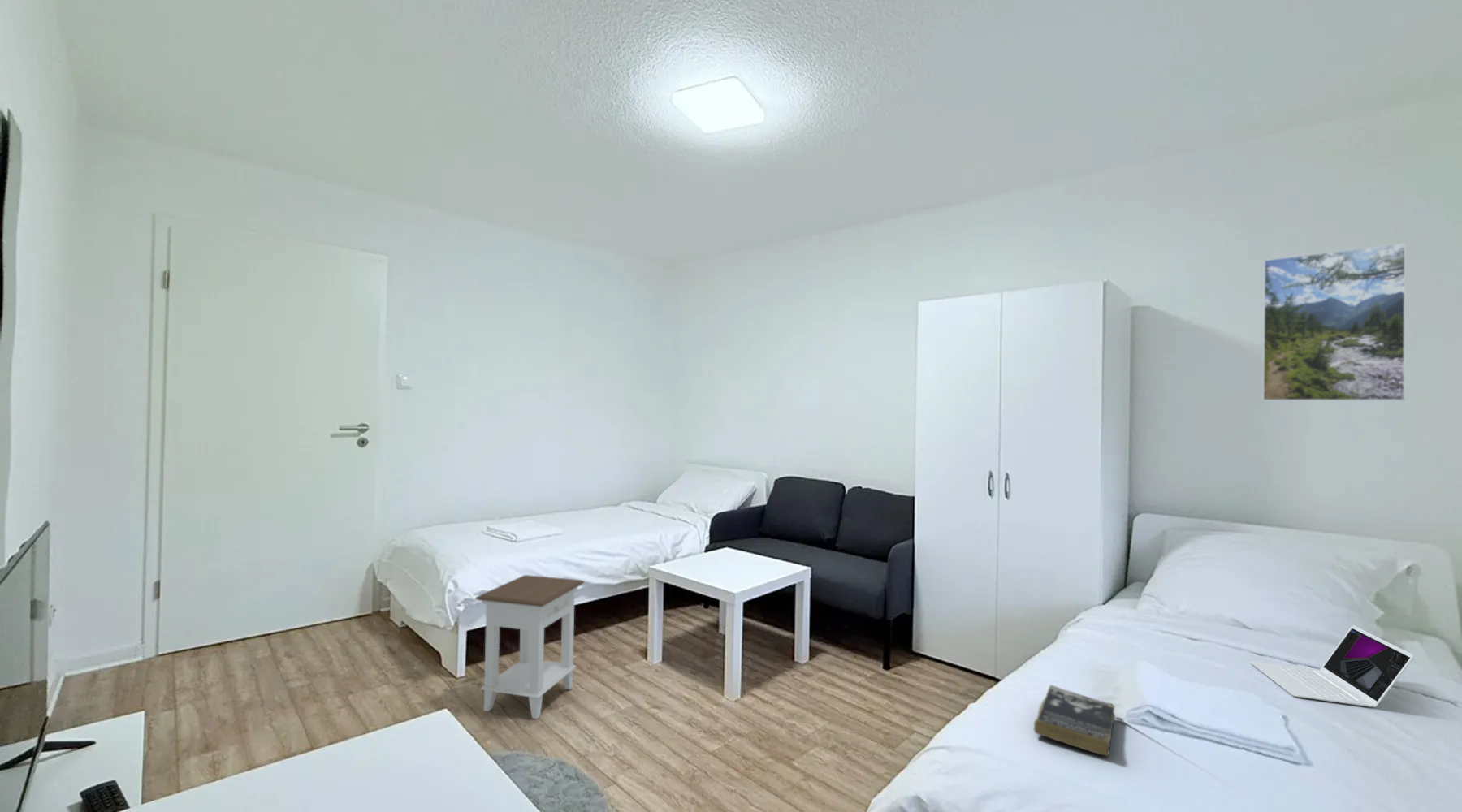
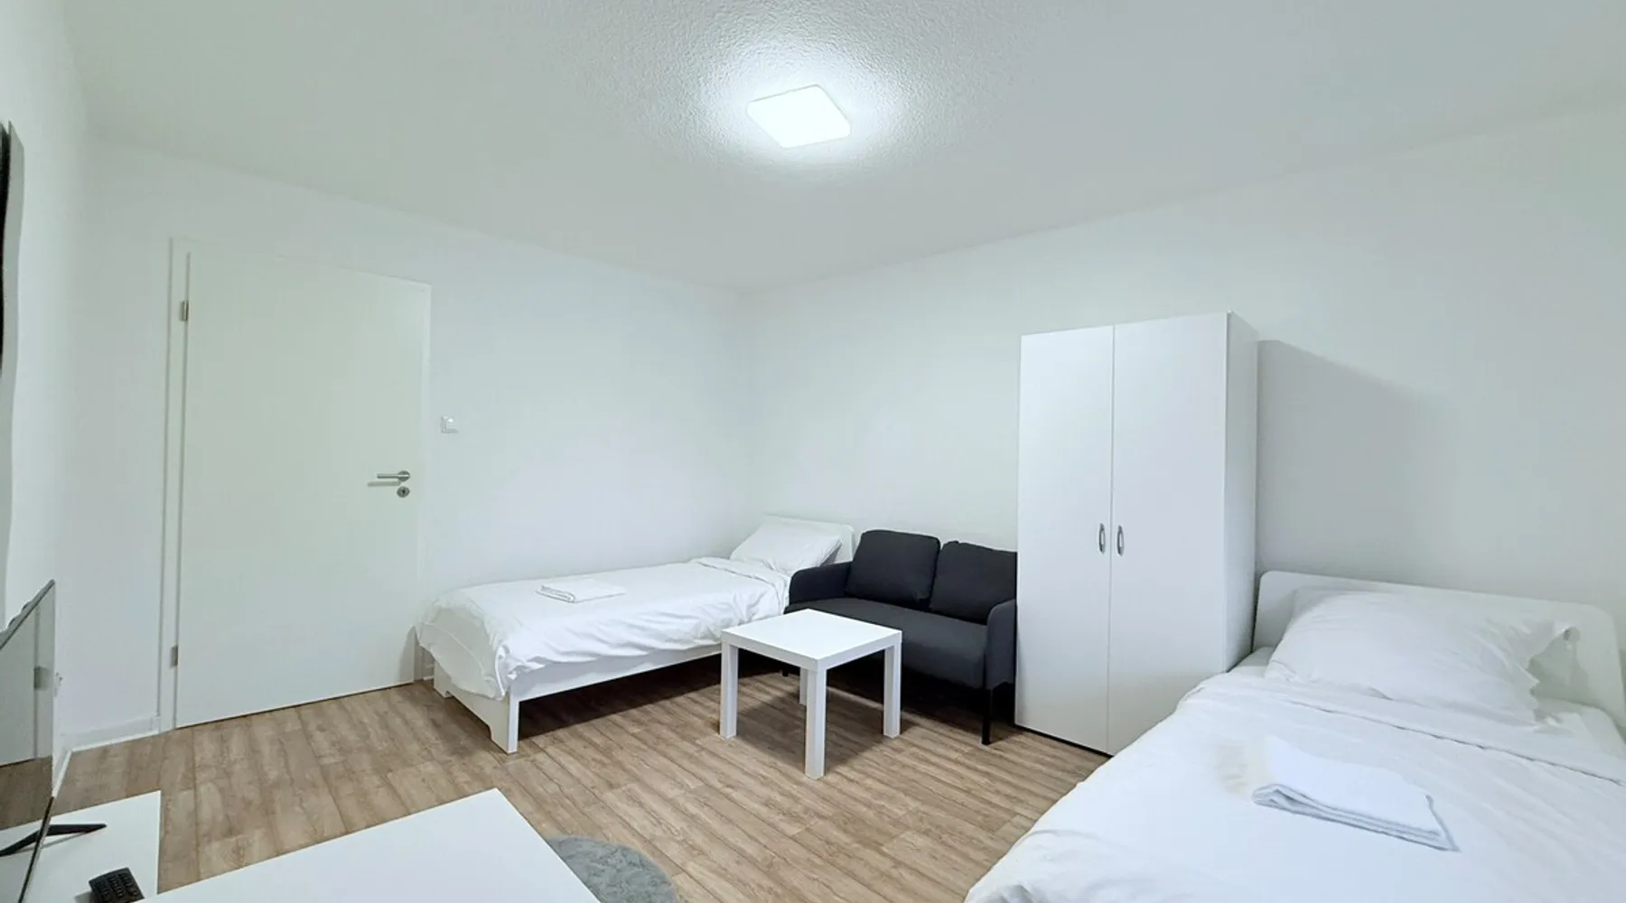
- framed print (1330, 326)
- book (1075, 717)
- nightstand (531, 642)
- laptop (1328, 658)
